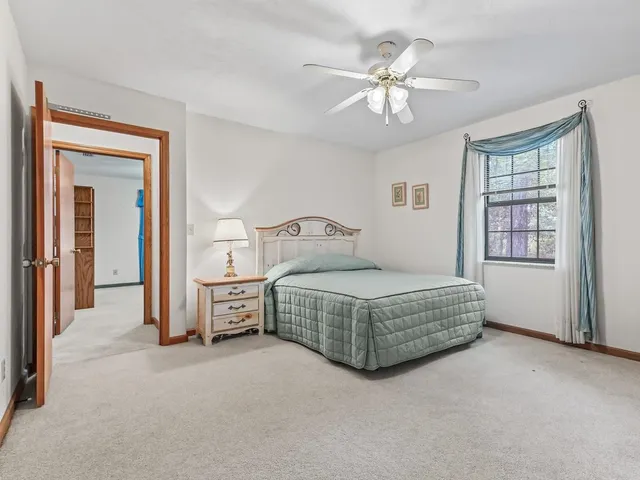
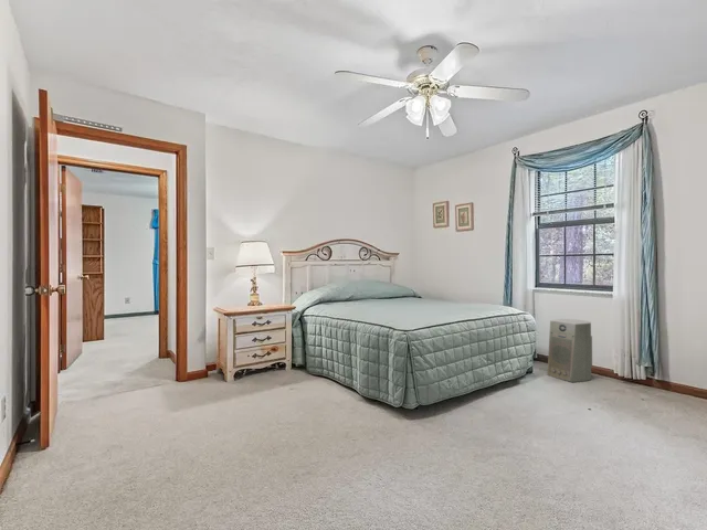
+ fan (571, 348)
